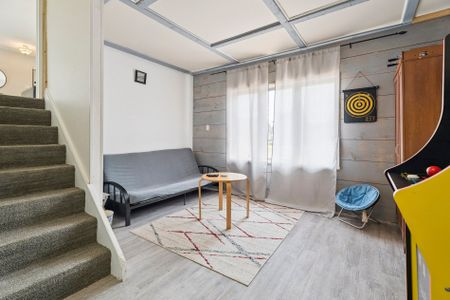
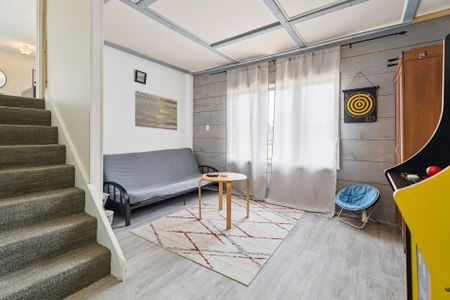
+ wall art (158, 112)
